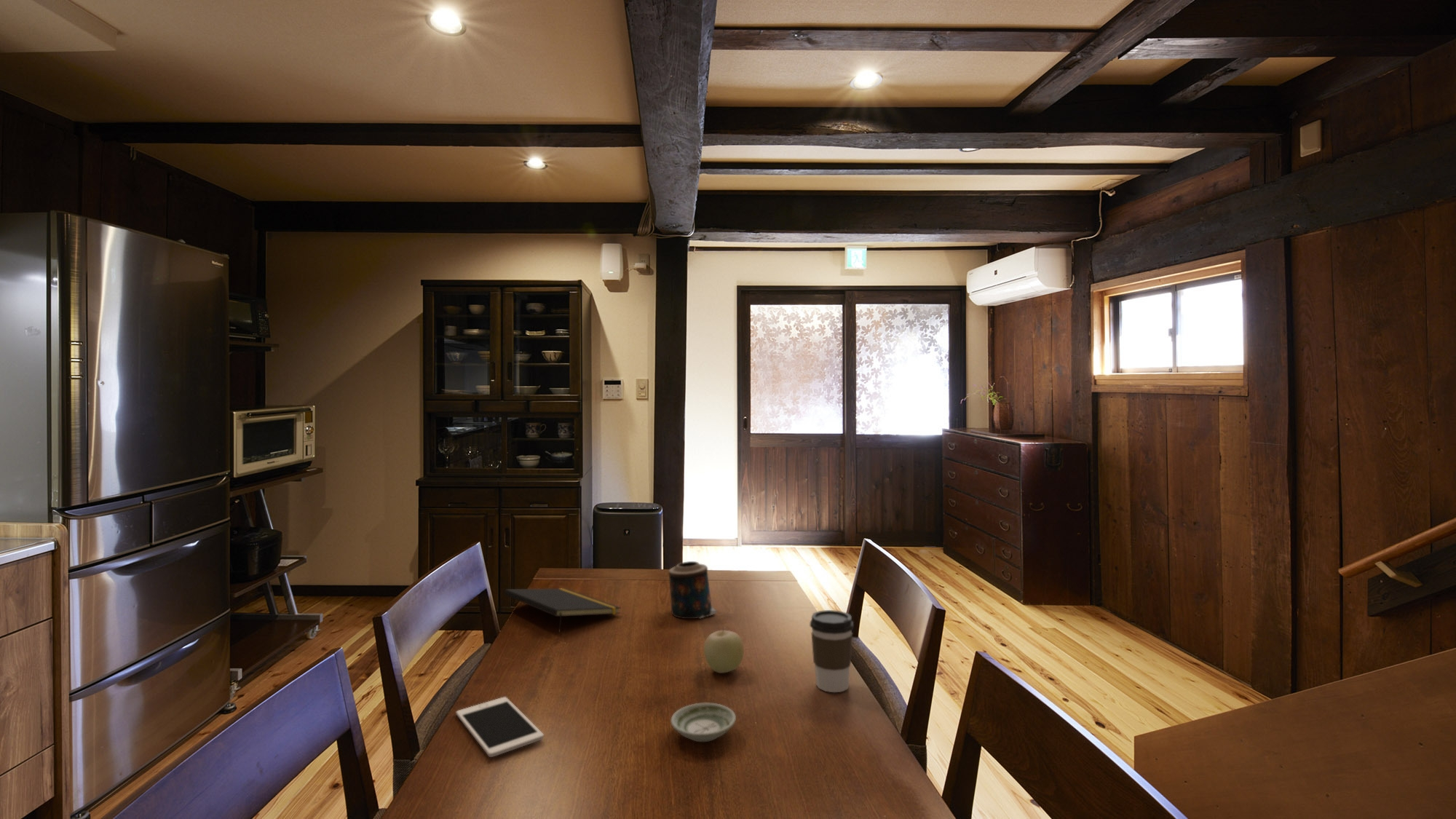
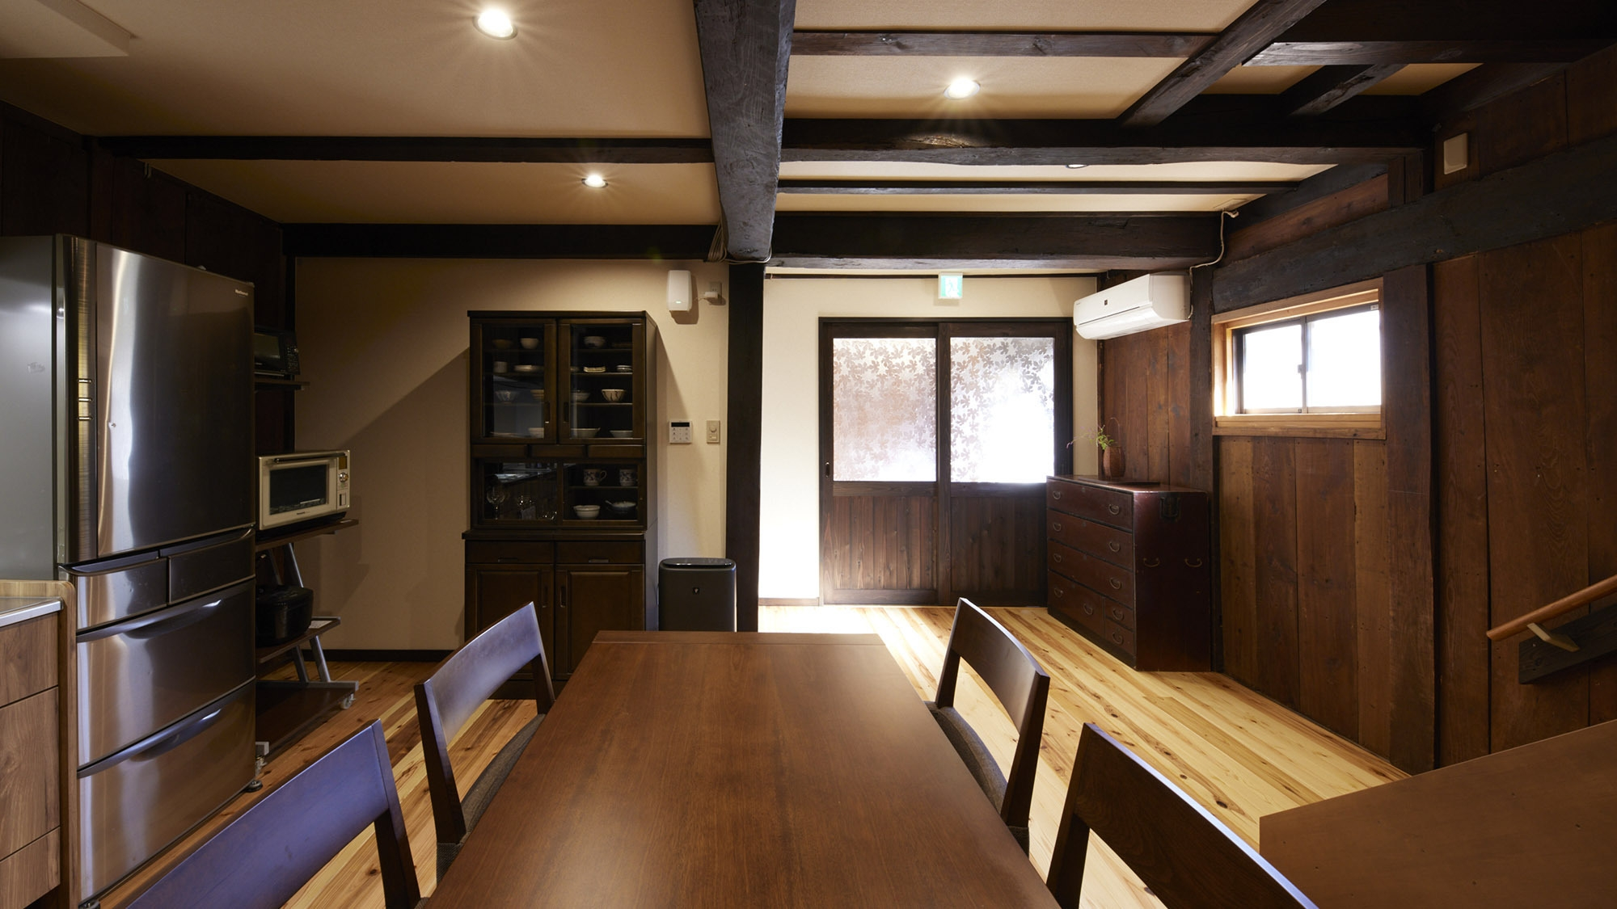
- cell phone (498, 724)
- coffee cup (831, 650)
- candle (694, 586)
- saucer (703, 725)
- notepad (561, 601)
- fruit (724, 647)
